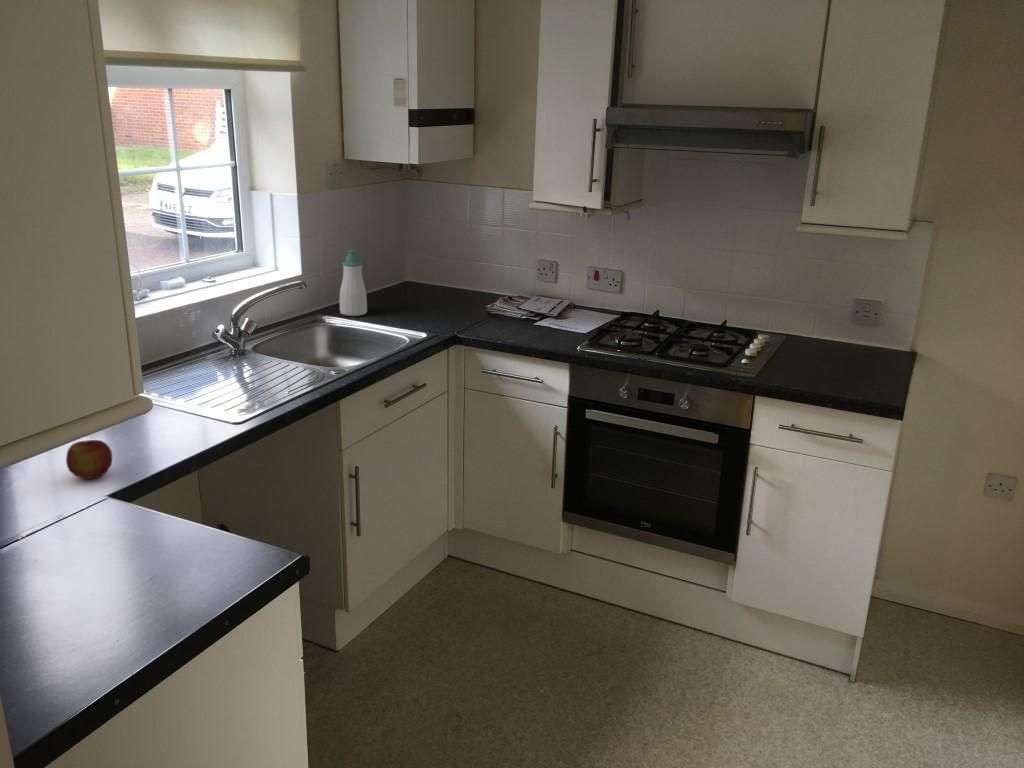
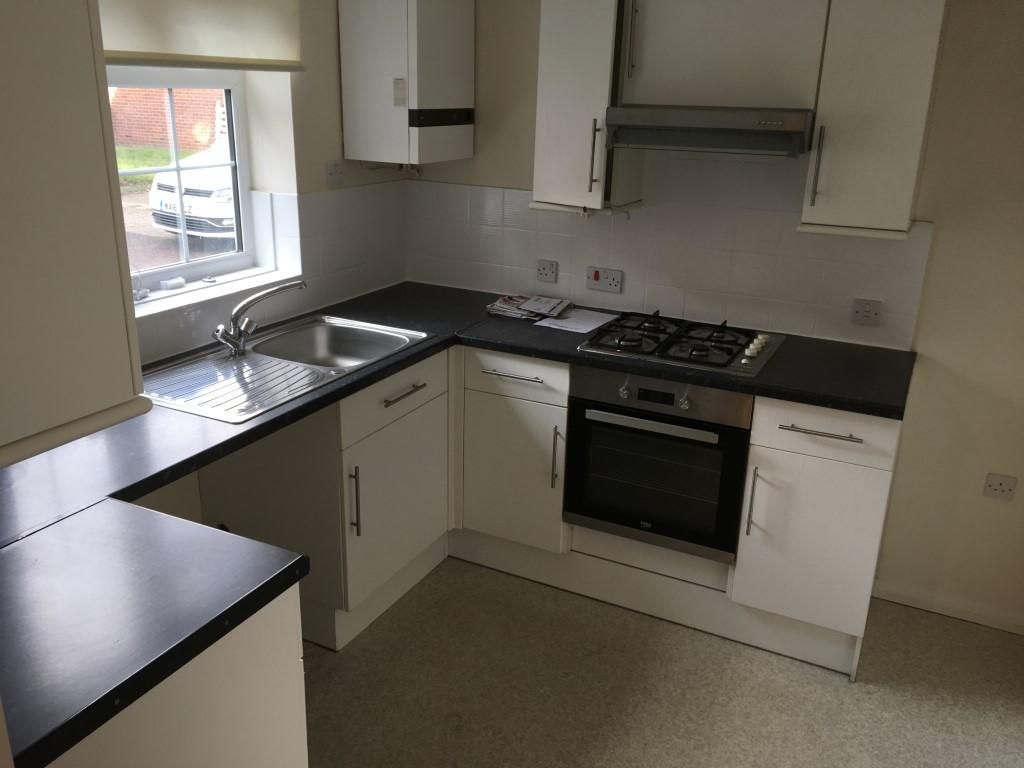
- soap bottle (352, 282)
- apple (89, 458)
